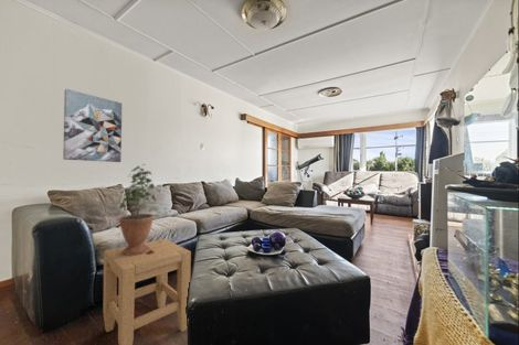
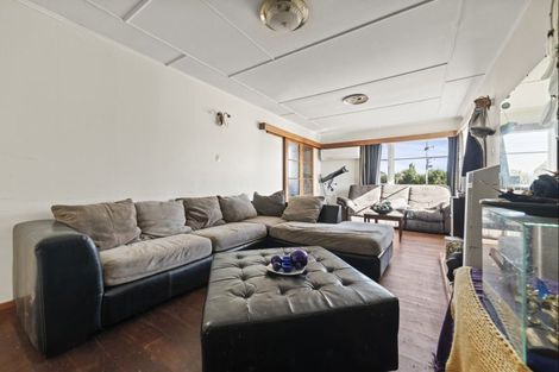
- wall art (95, 128)
- potted plant (141, 206)
- stool (147, 290)
